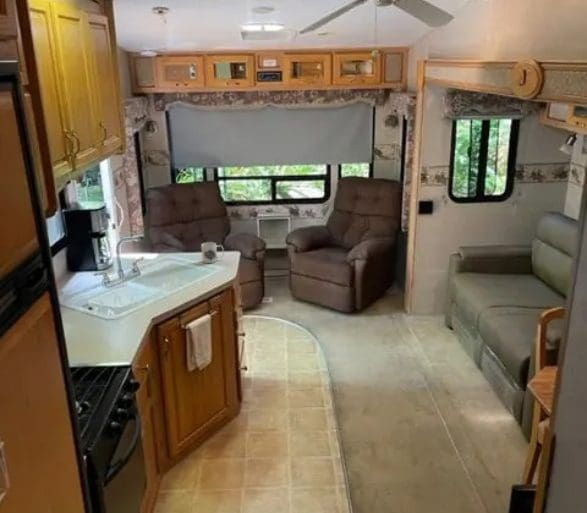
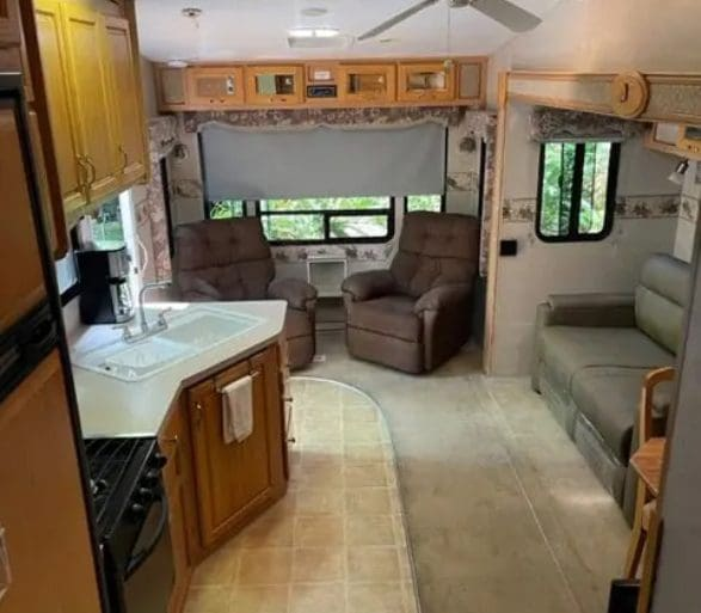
- mug (211, 252)
